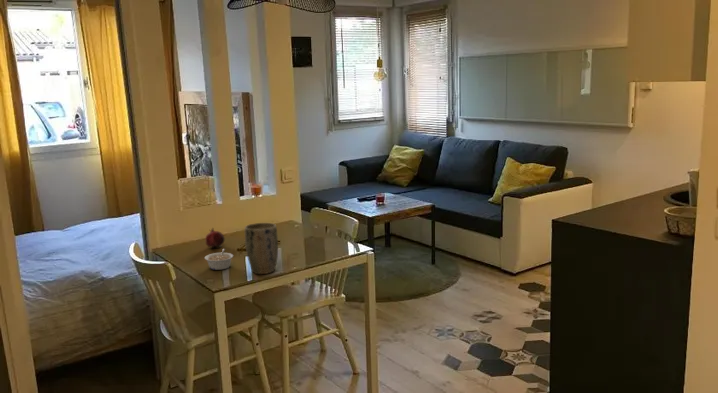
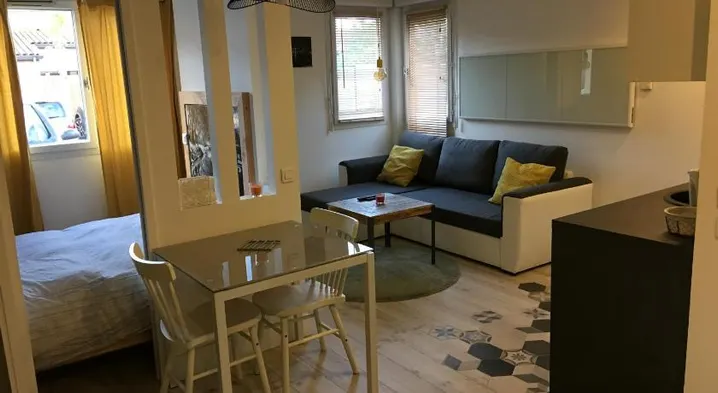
- plant pot (261, 248)
- fruit (214, 237)
- legume (218, 260)
